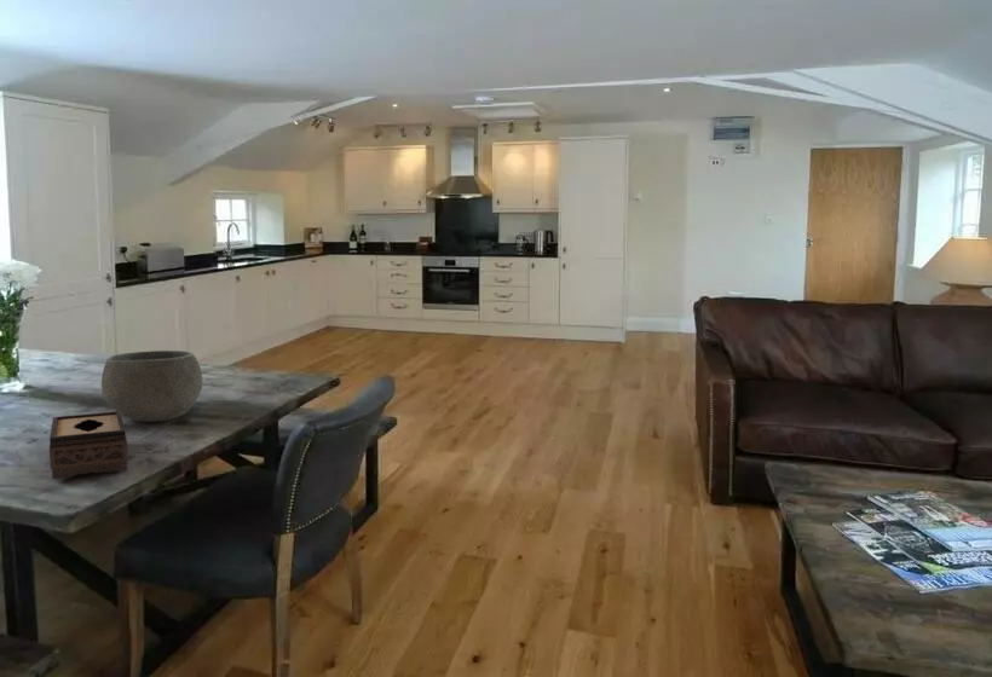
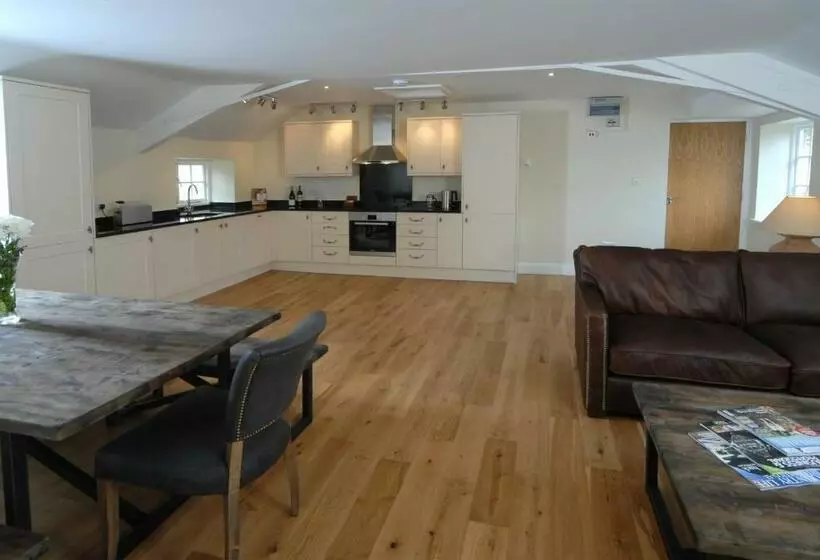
- bowl (154, 386)
- tissue box (88, 442)
